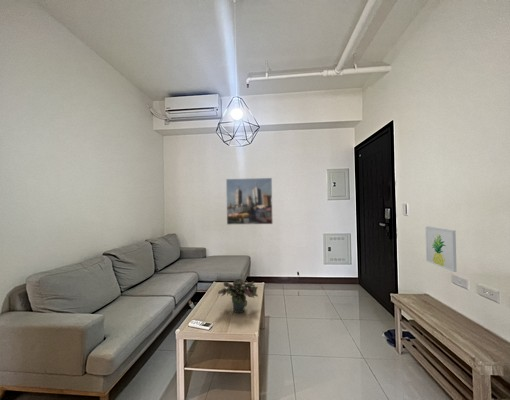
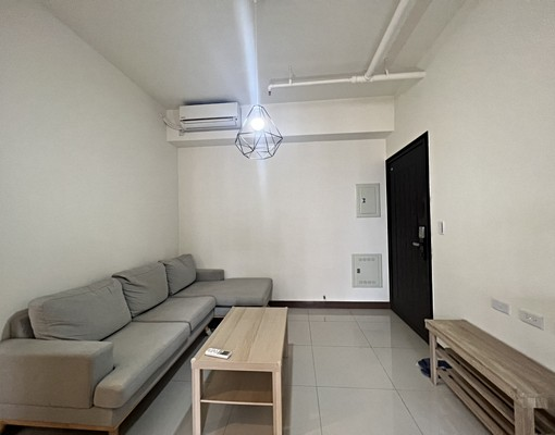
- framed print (249, 201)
- wall art (439, 247)
- potted plant (239, 296)
